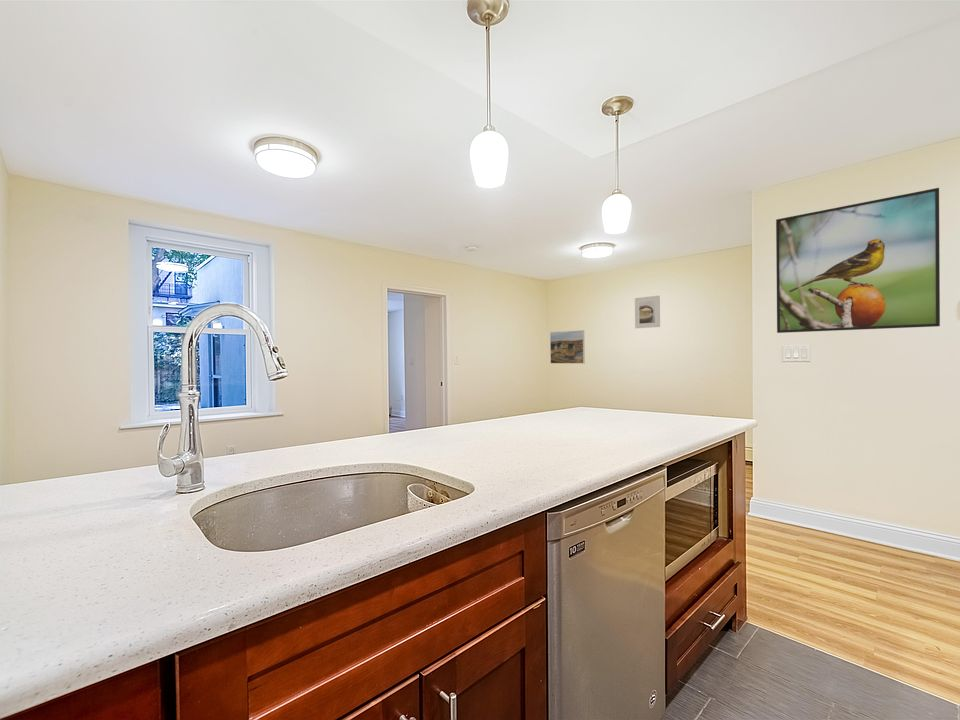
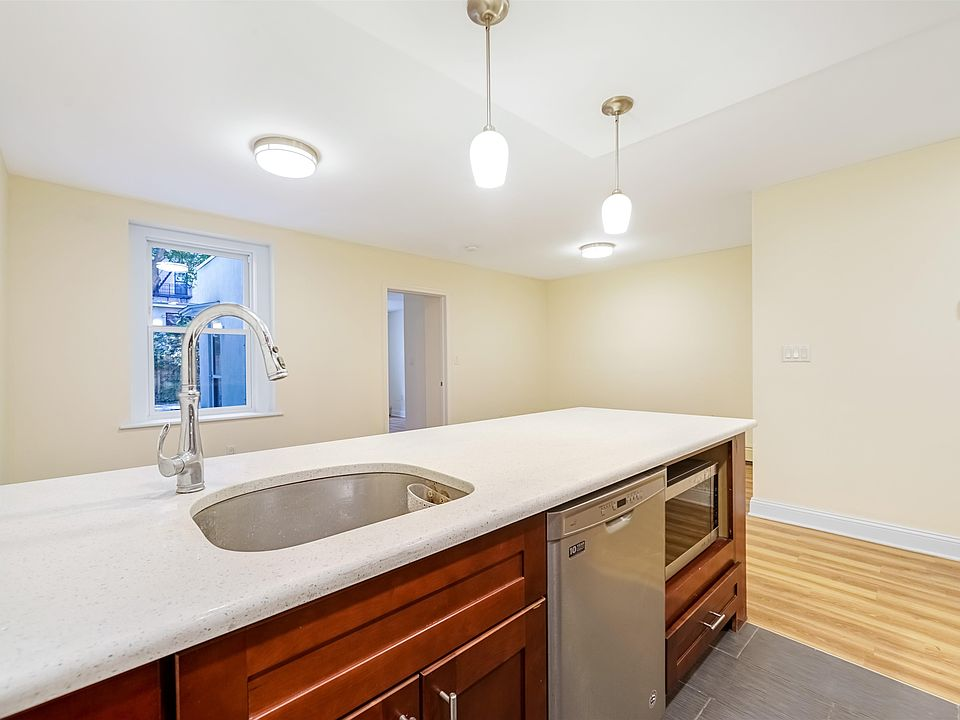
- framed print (647, 312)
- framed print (566, 347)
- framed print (850, 267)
